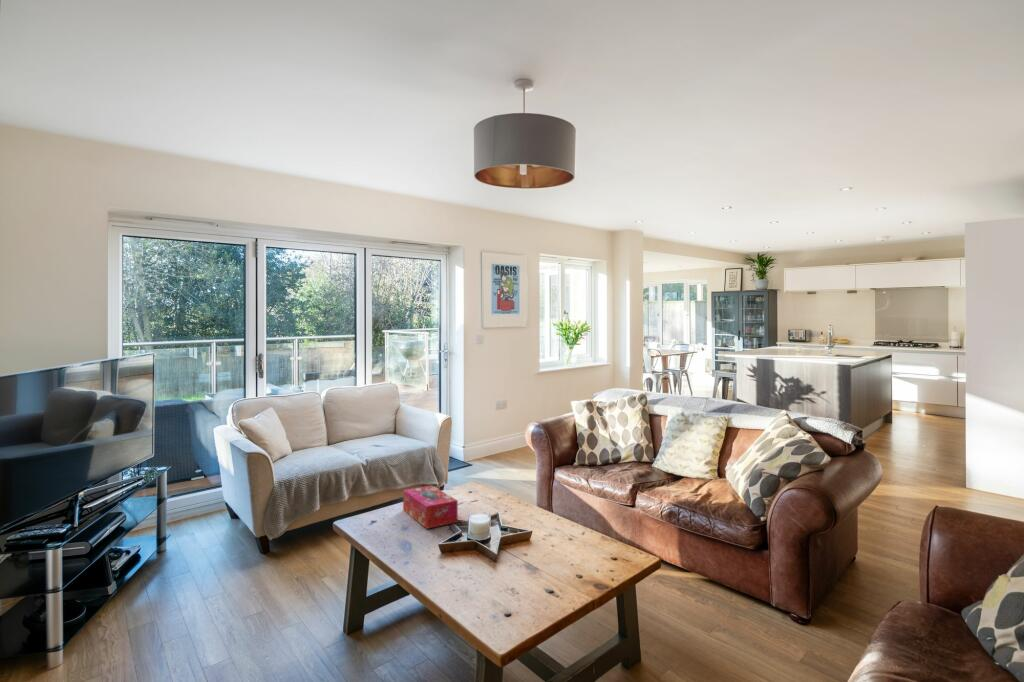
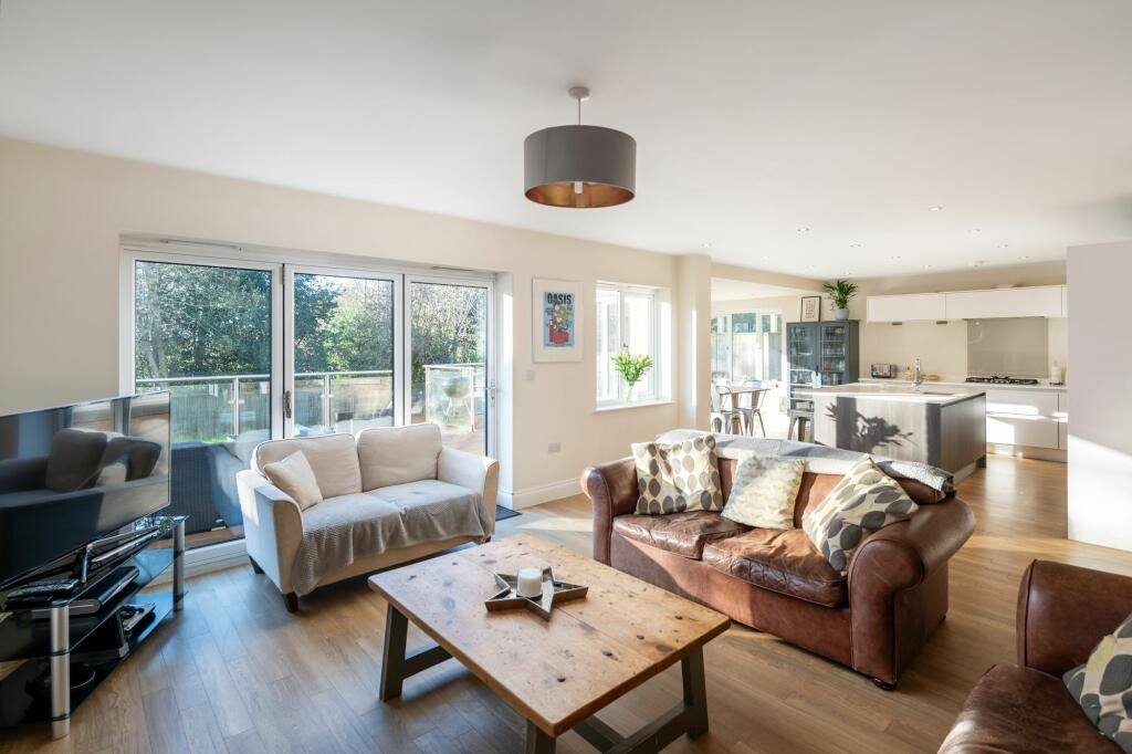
- tissue box (429, 505)
